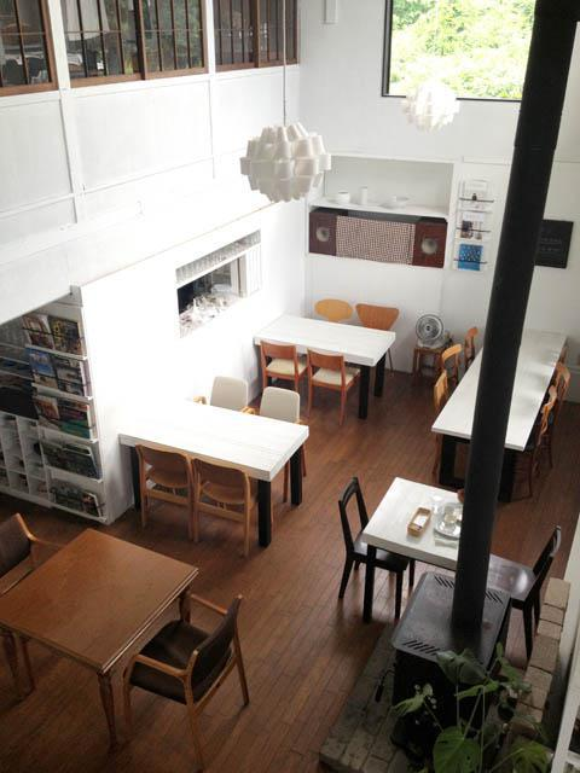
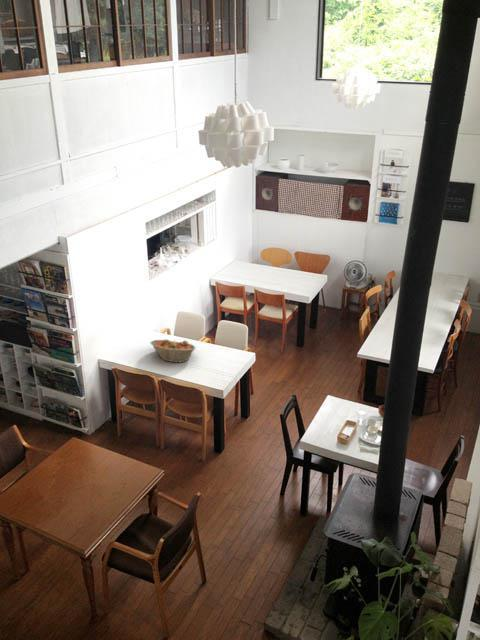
+ fruit basket (173, 348)
